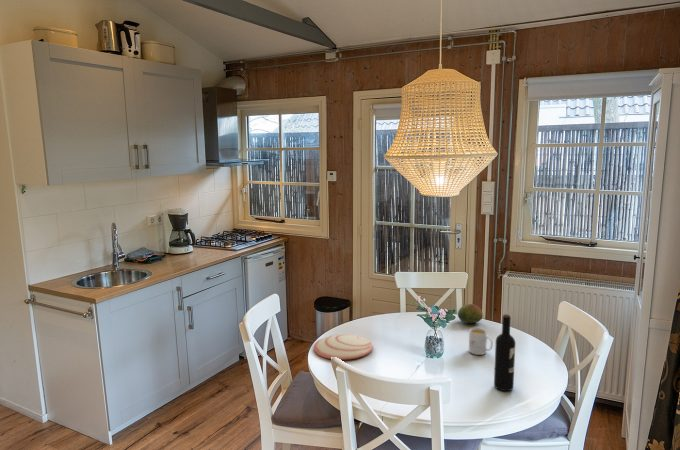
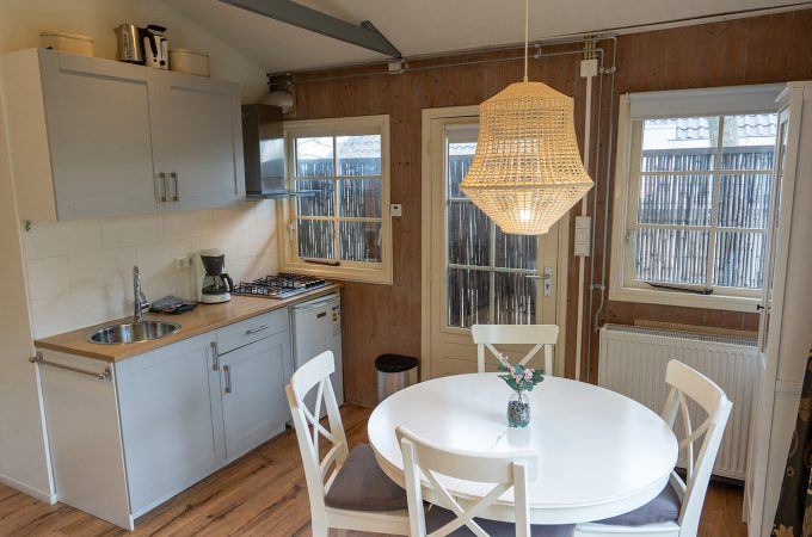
- mug (480, 342)
- fruit (469, 314)
- plate (343, 344)
- wine bottle (505, 351)
